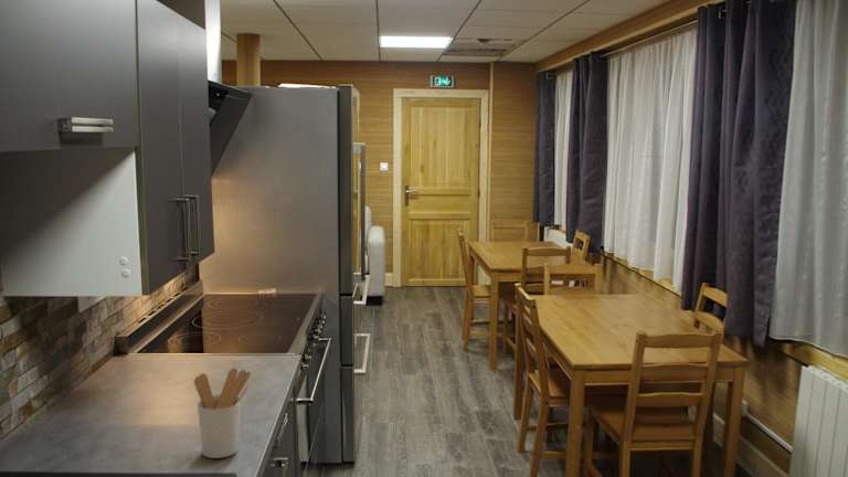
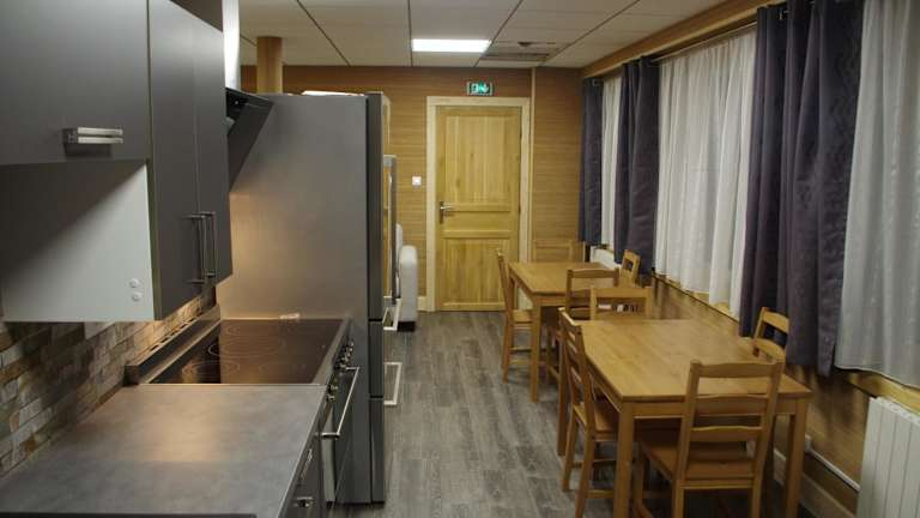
- utensil holder (225, 410)
